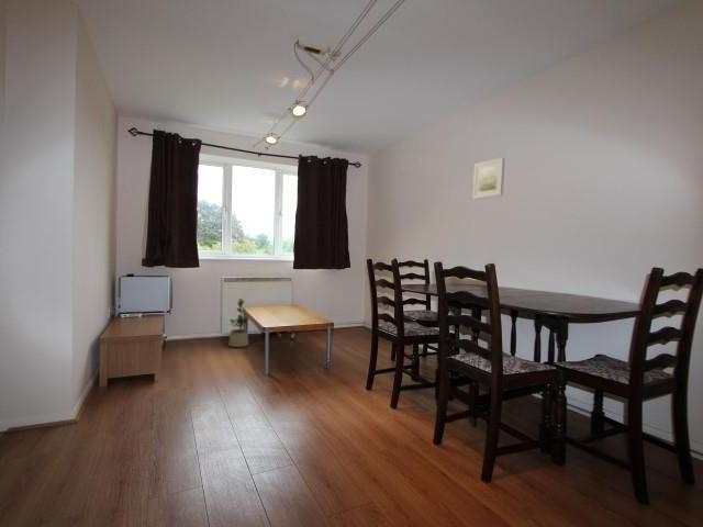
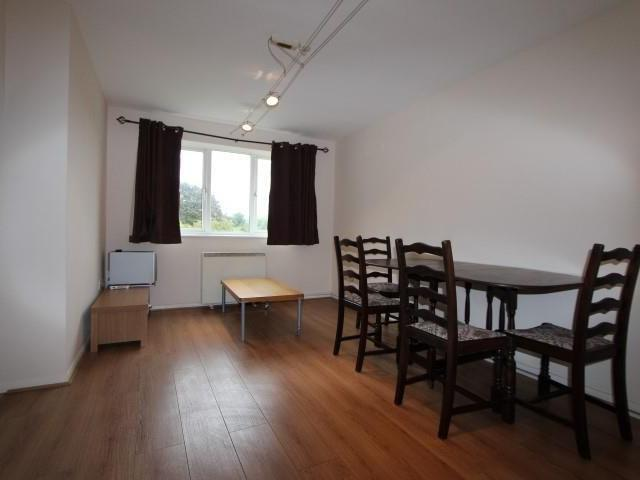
- potted plant (239, 321)
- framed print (488, 179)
